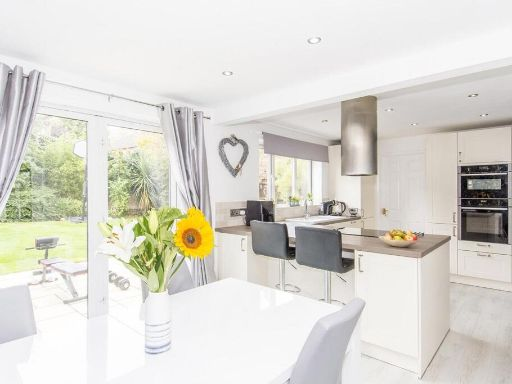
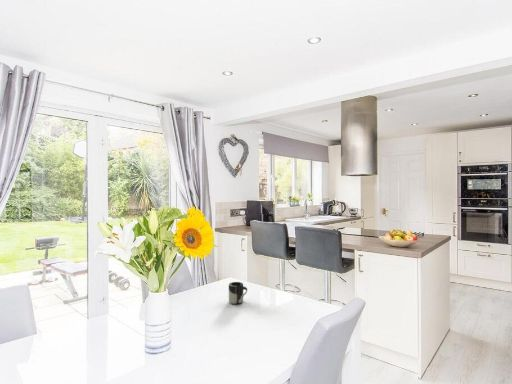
+ cup (238, 292)
